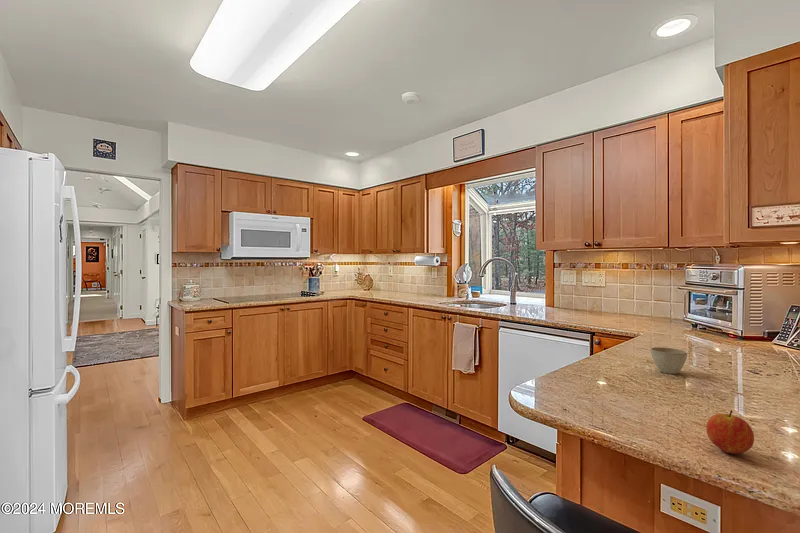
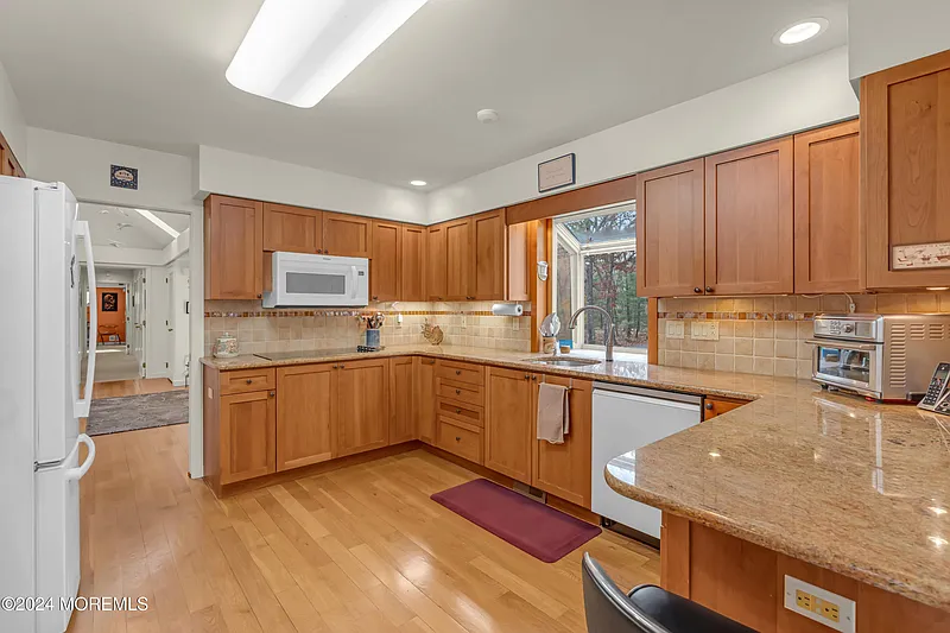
- fruit (729, 430)
- flower pot (668, 360)
